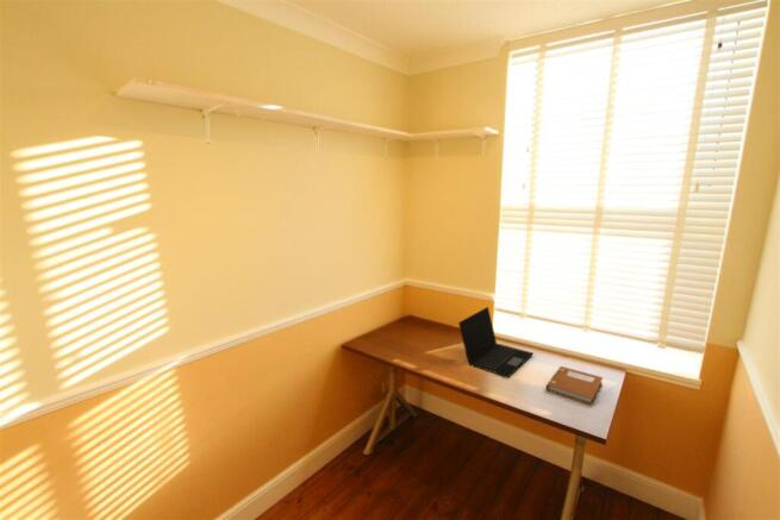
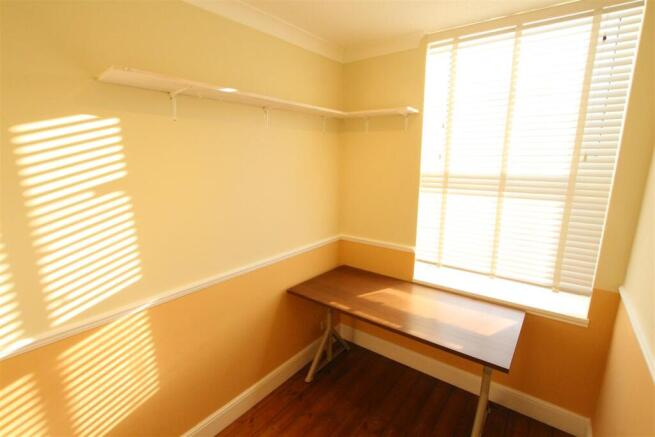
- laptop (494, 338)
- notebook (574, 383)
